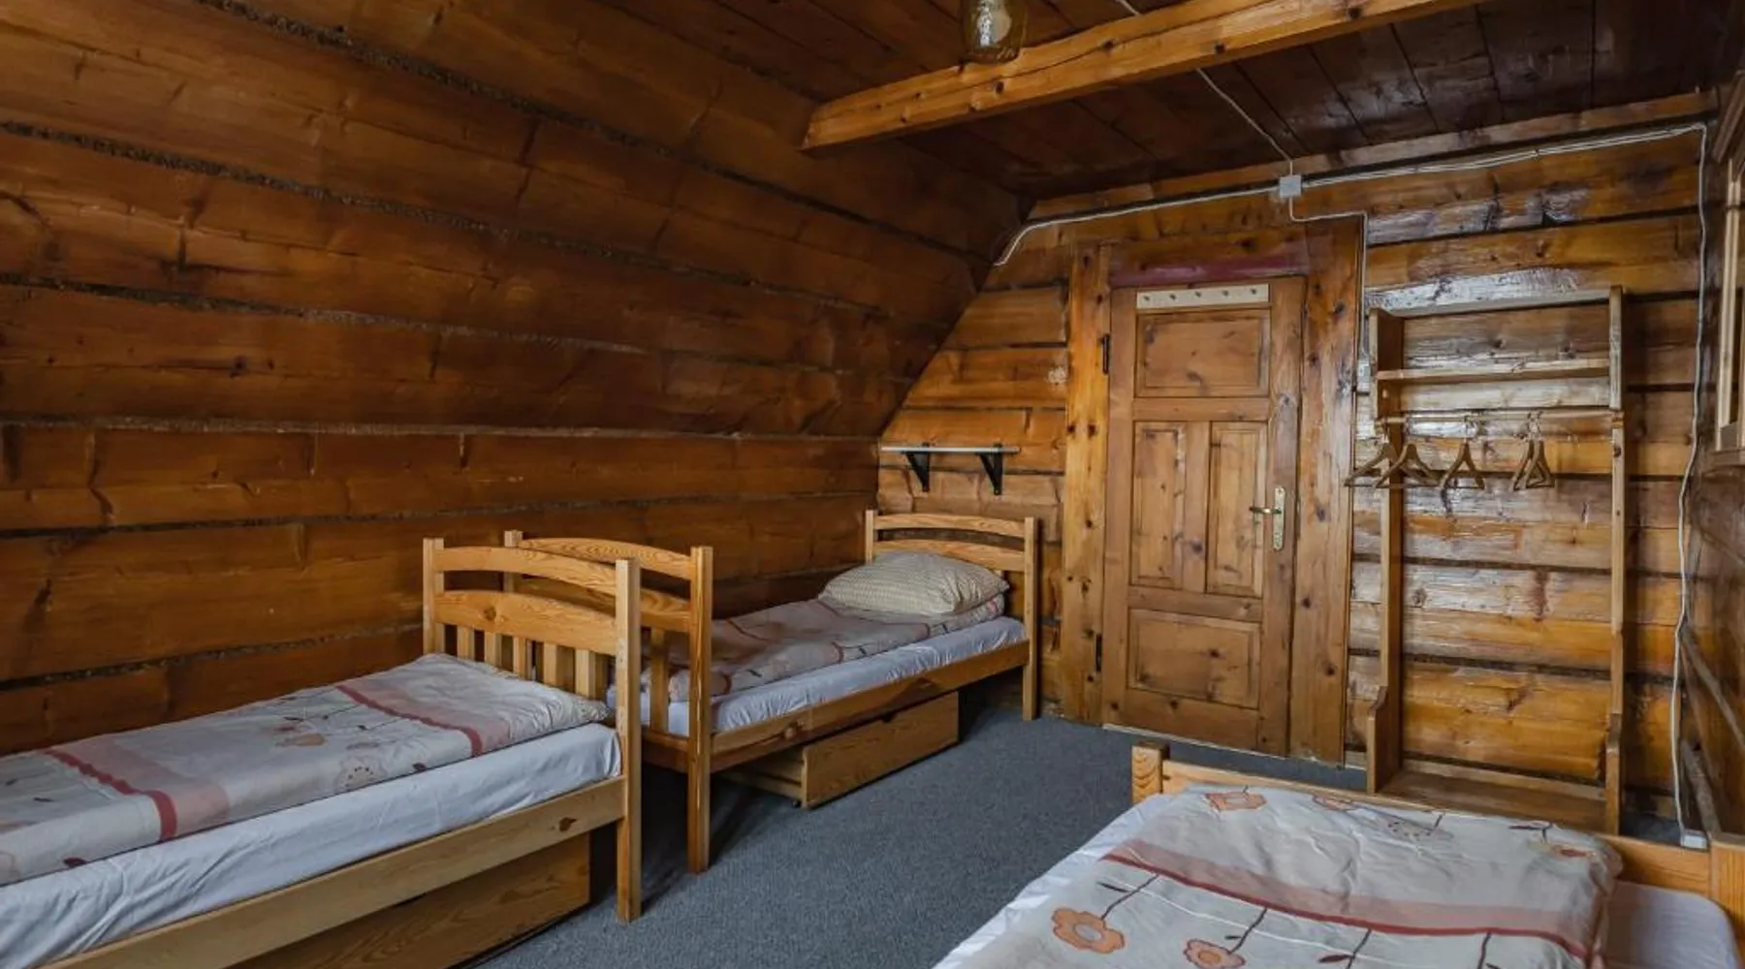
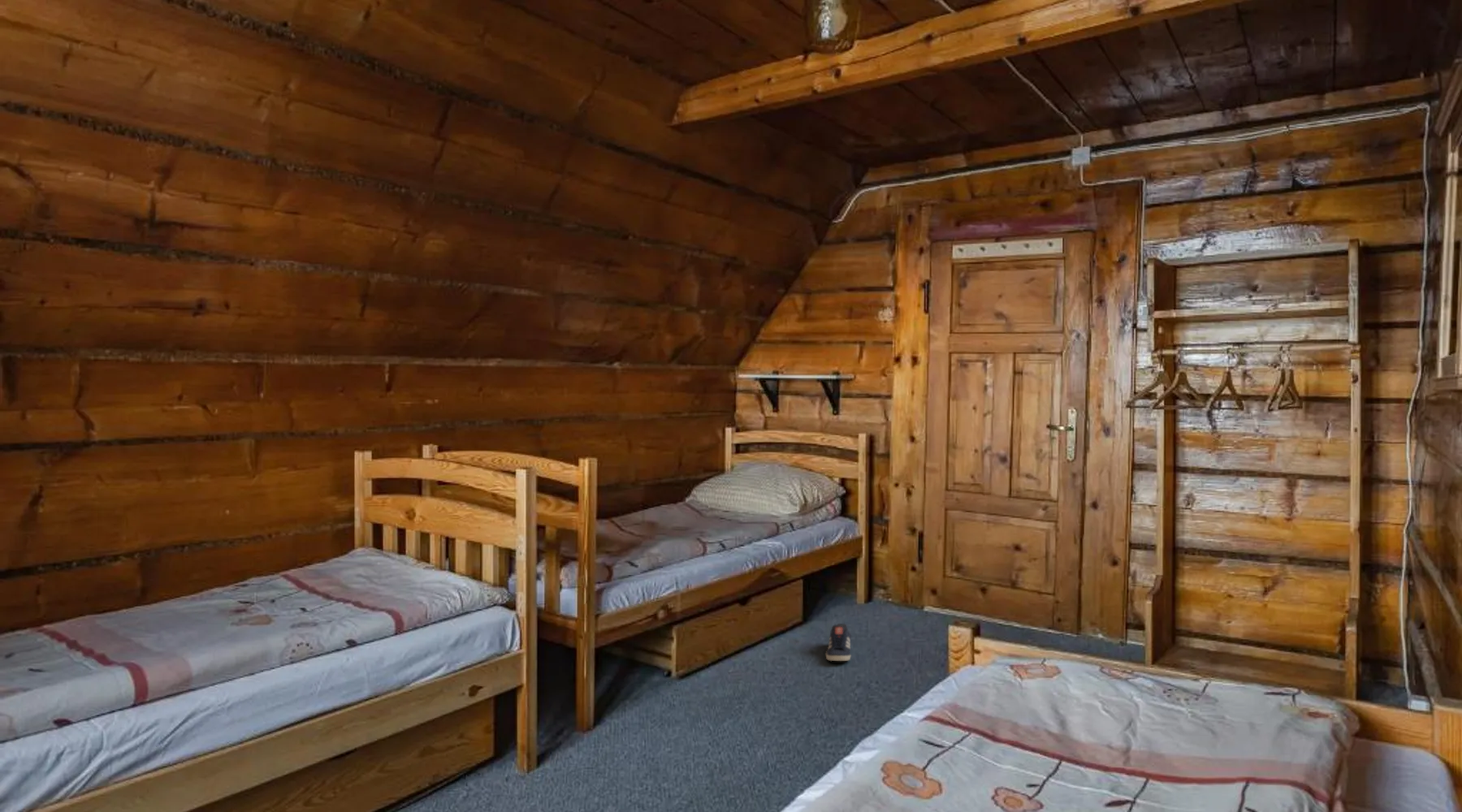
+ sneaker (838, 641)
